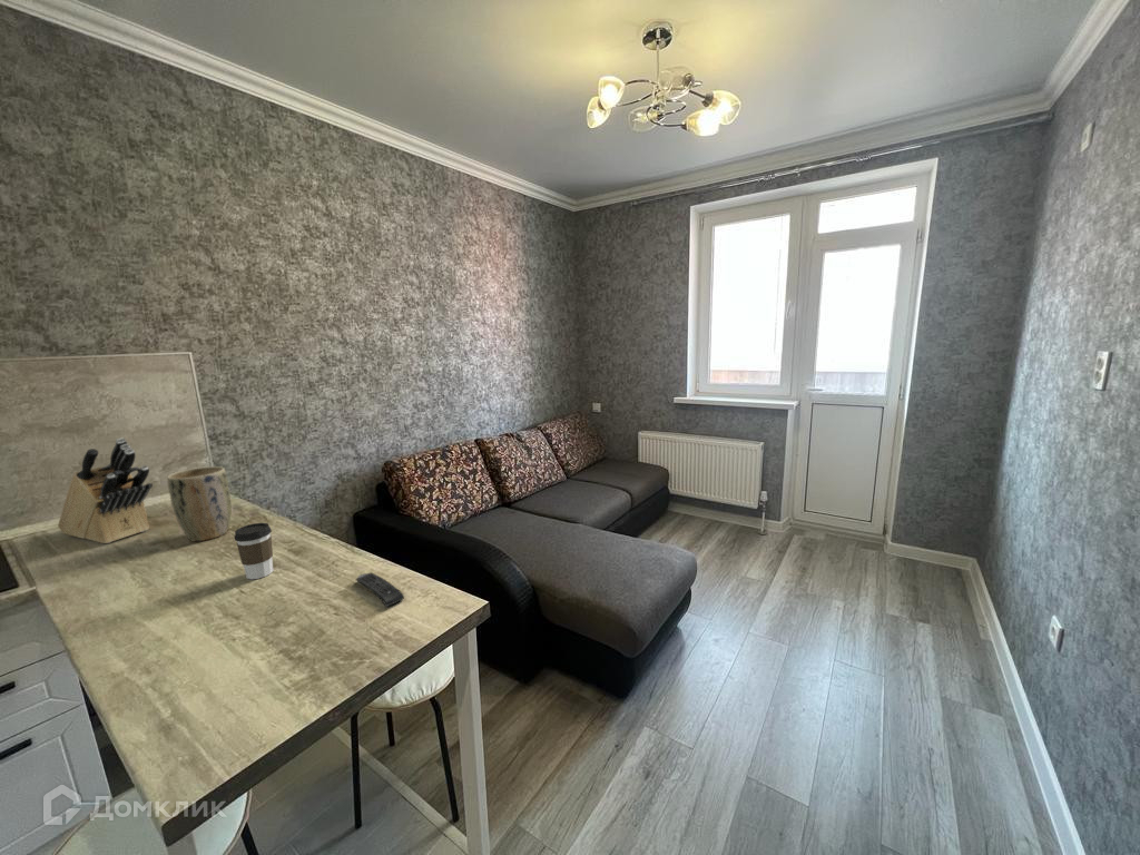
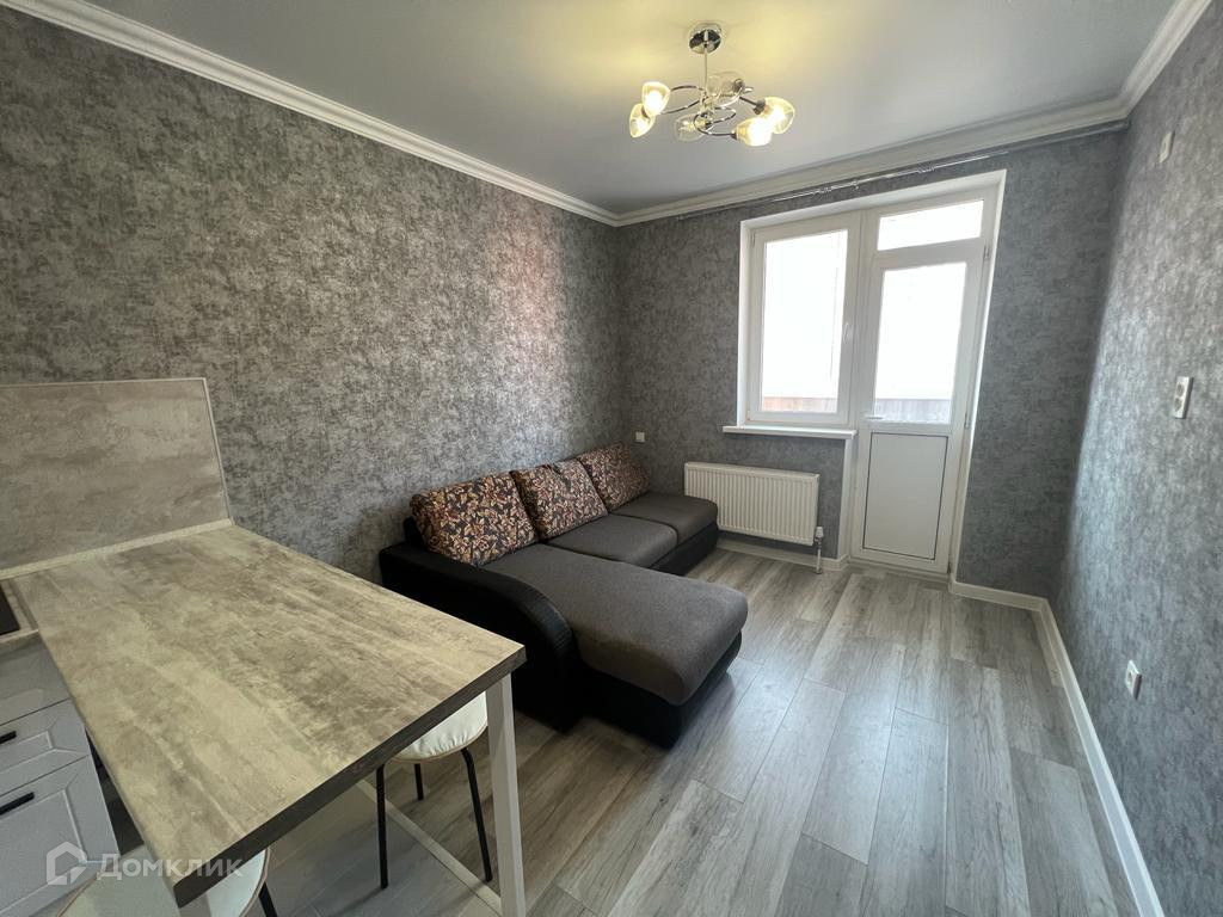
- knife block (101, 487)
- plant pot (202, 503)
- coffee cup (255, 551)
- remote control (376, 587)
